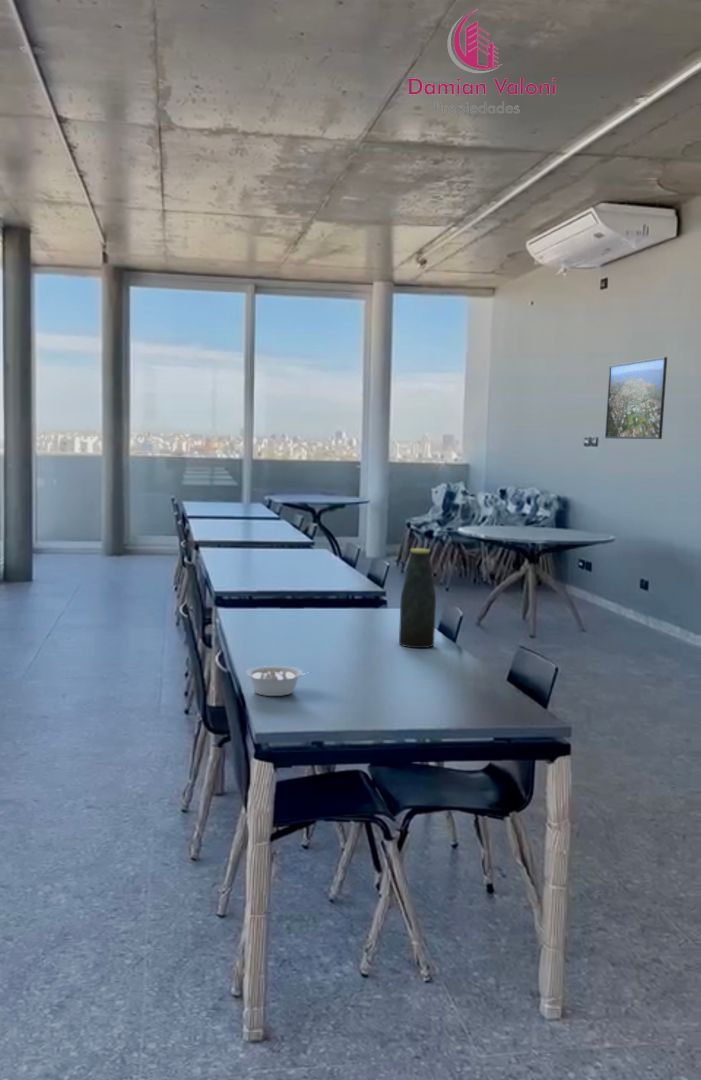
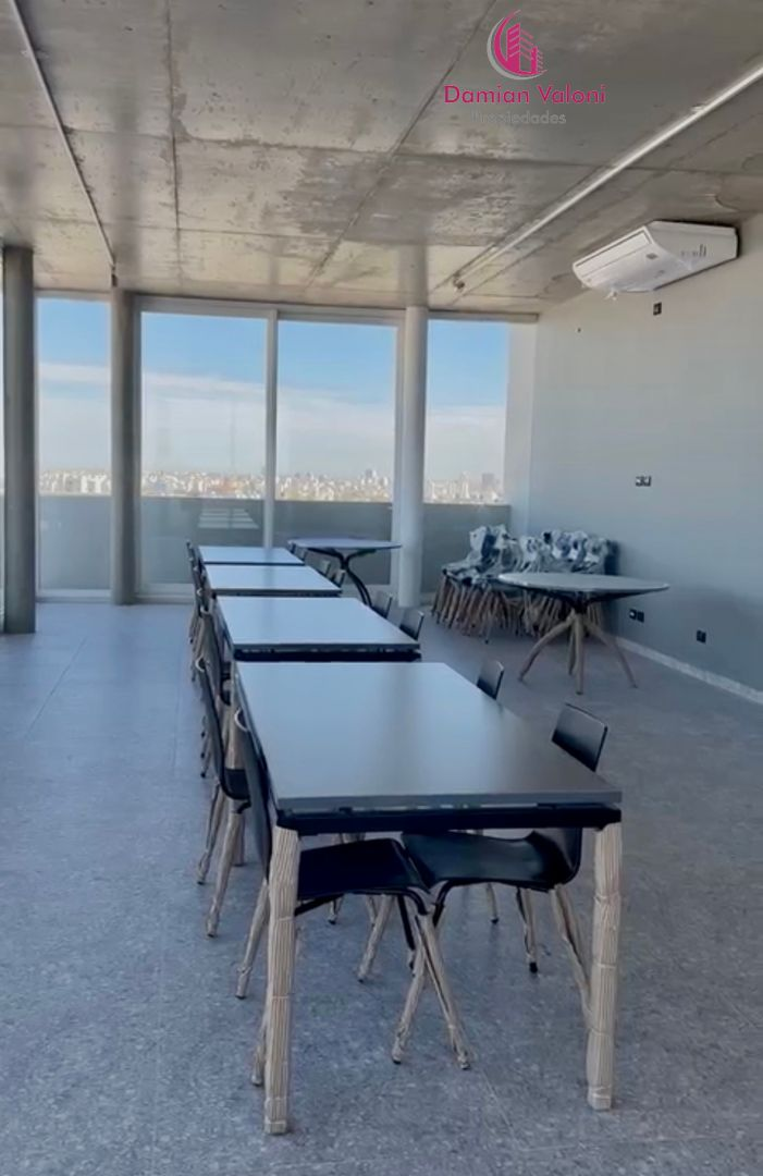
- legume (276, 679)
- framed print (634, 400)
- bottle (418, 597)
